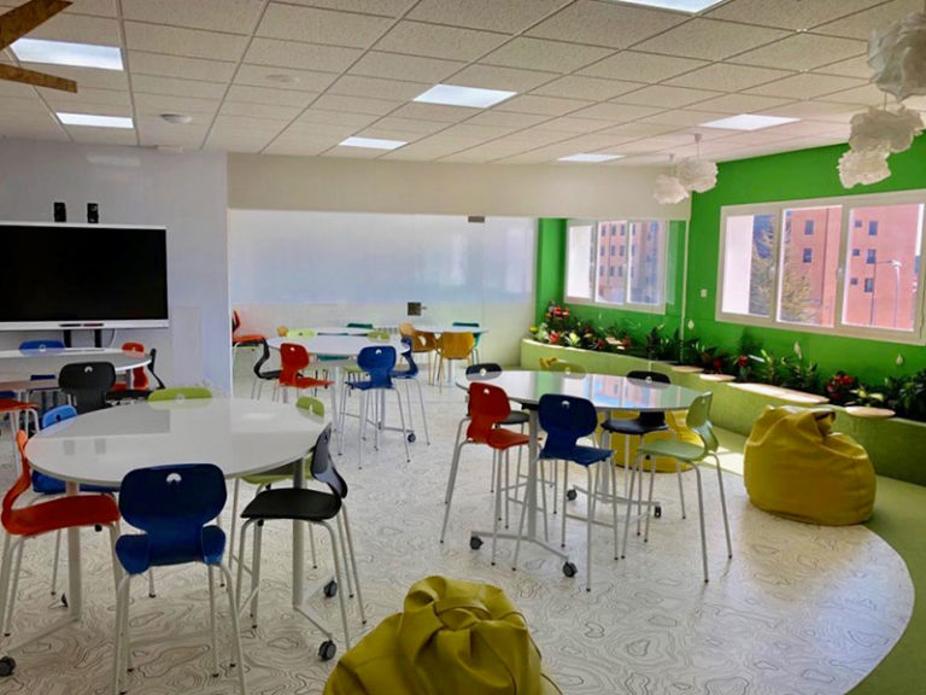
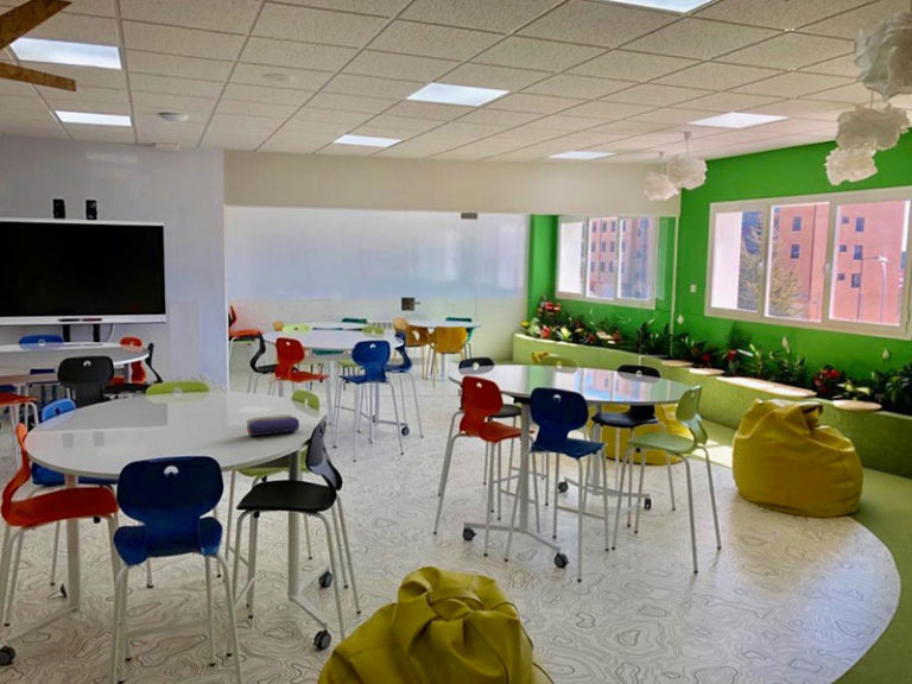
+ pencil case (273, 424)
